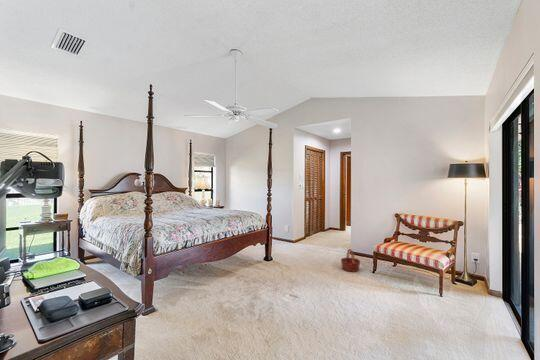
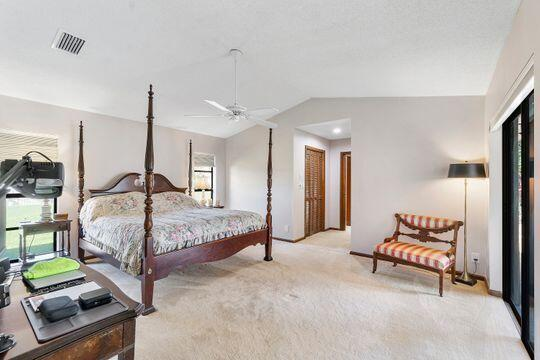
- basket (350, 259)
